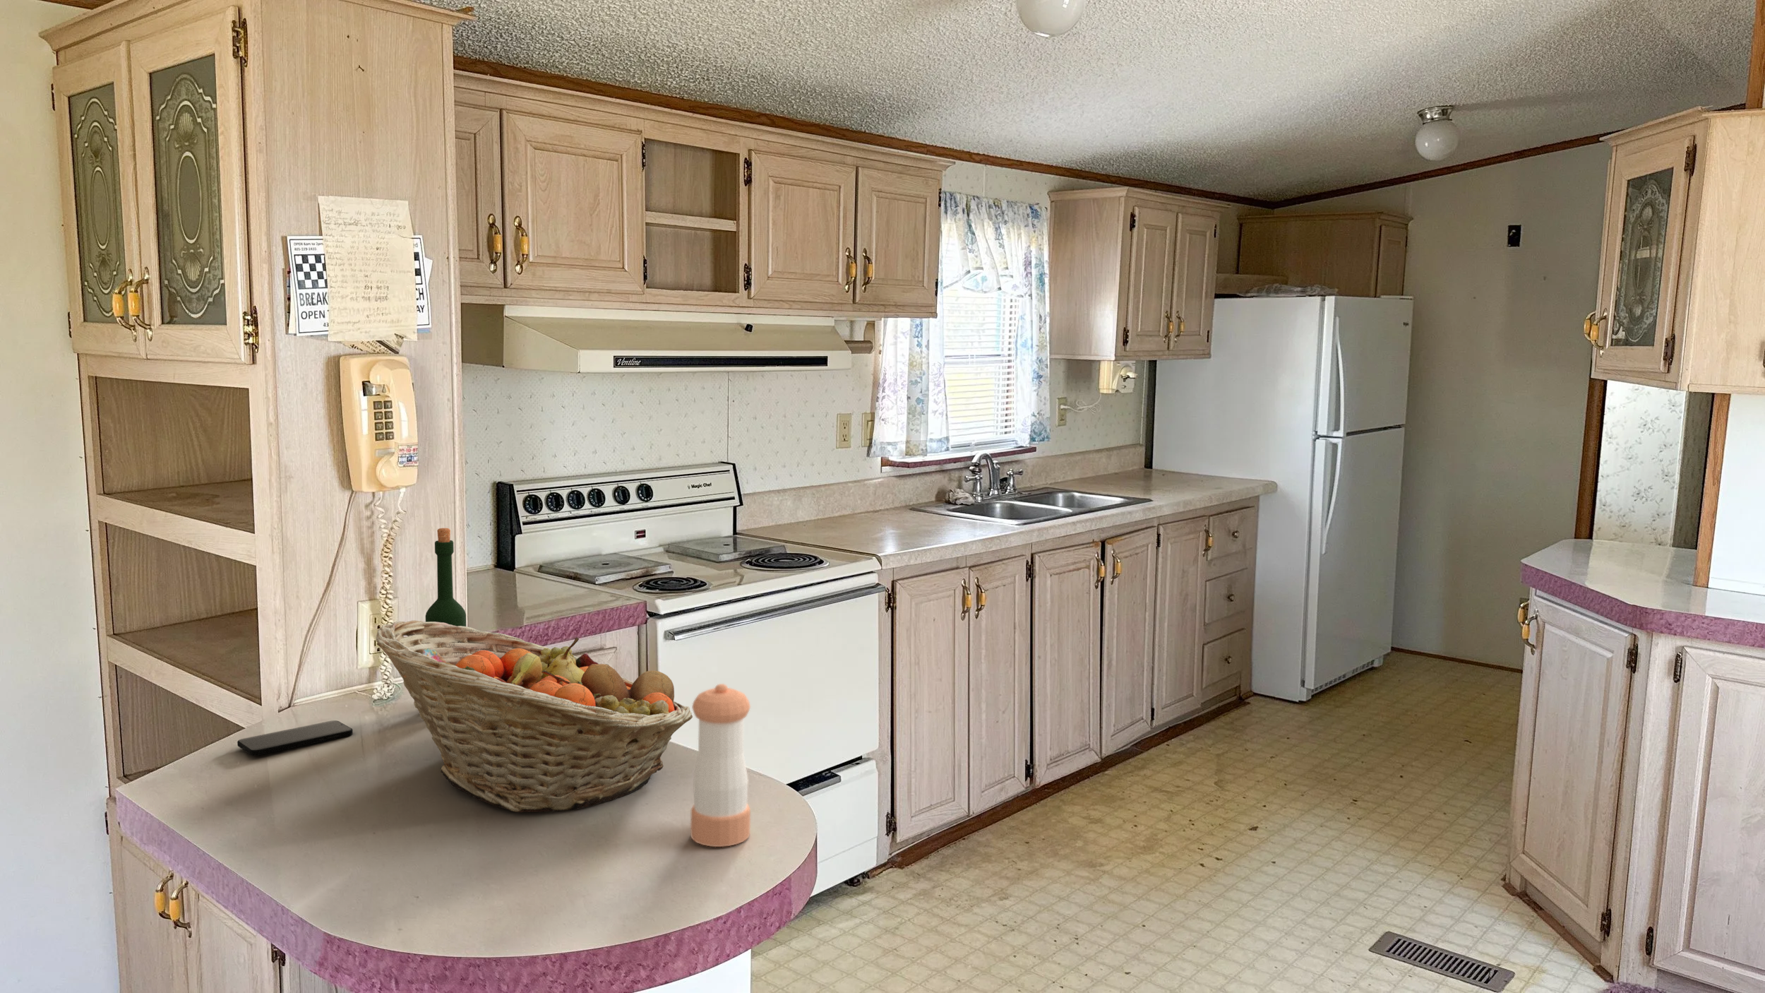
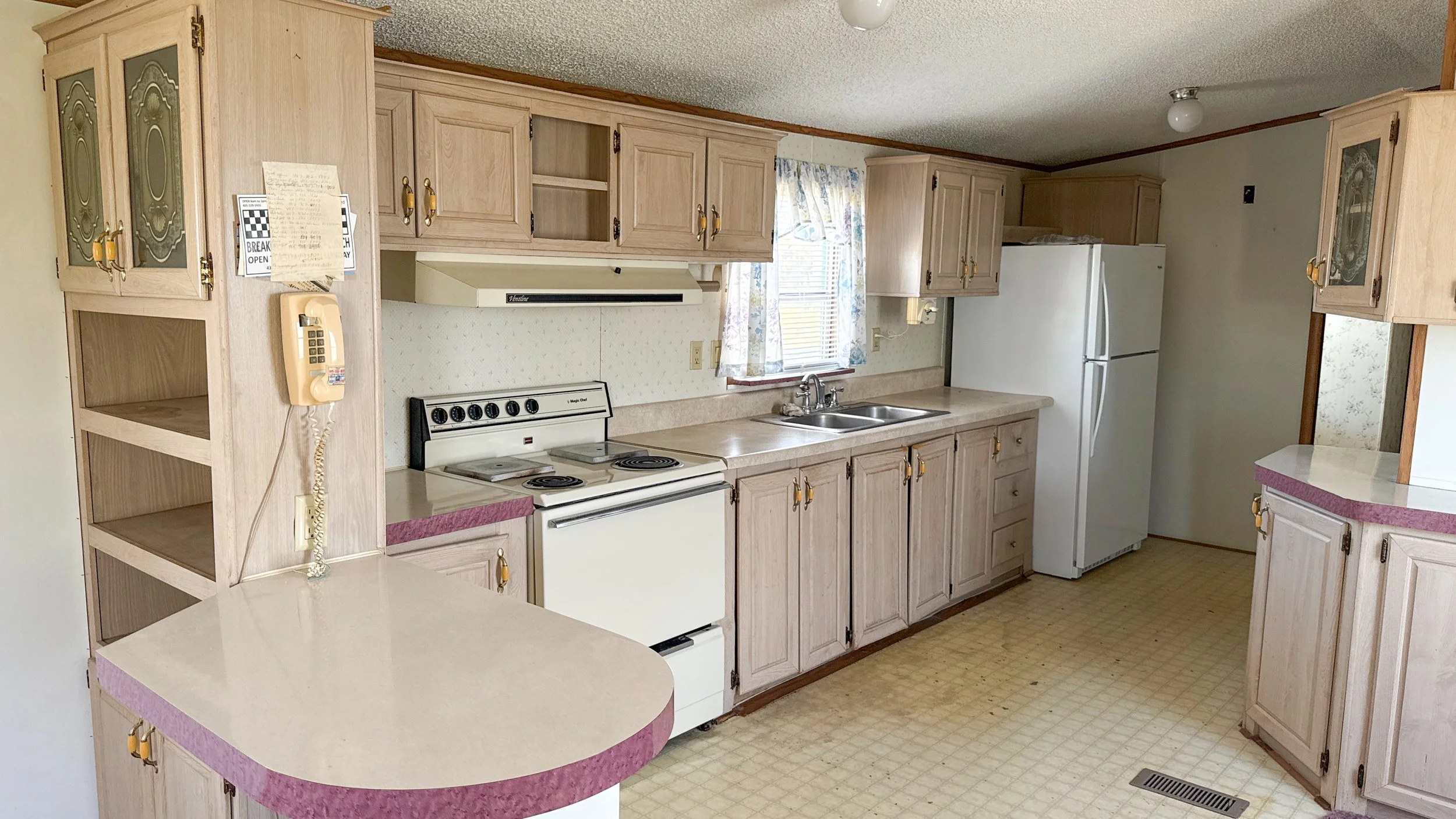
- wine bottle (445, 618)
- fruit basket (535, 698)
- smartphone (296, 737)
- pepper shaker (721, 760)
